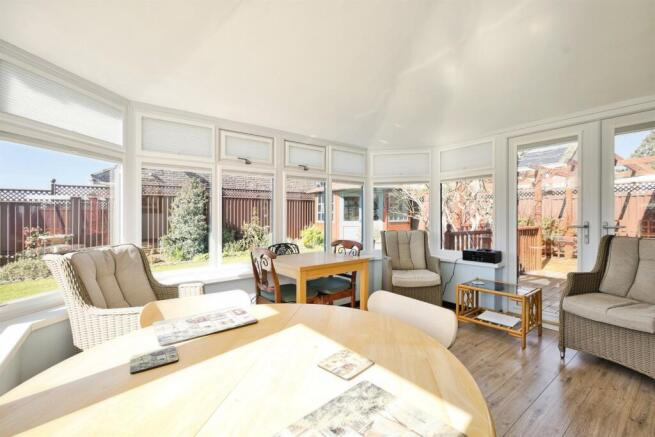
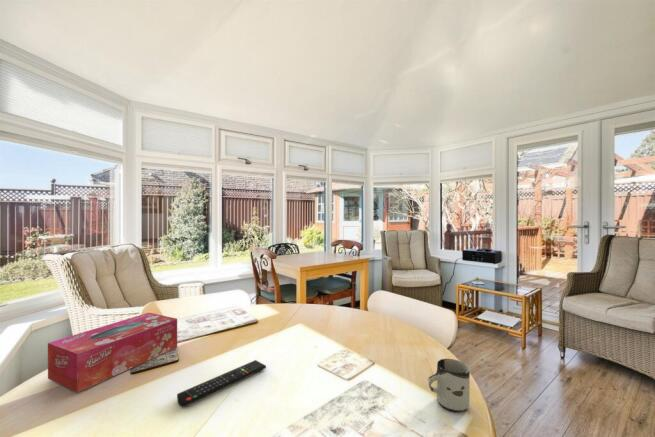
+ cup (447, 384)
+ remote control (224, 381)
+ tissue box (119, 345)
